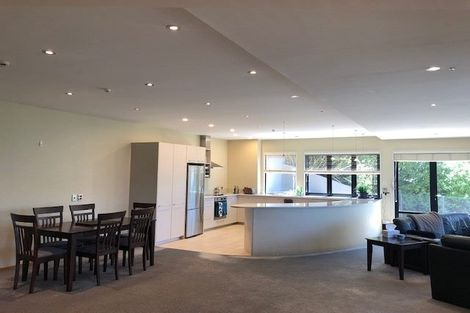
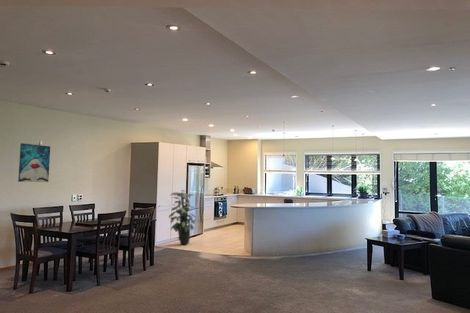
+ indoor plant (182, 216)
+ wall art (34, 163)
